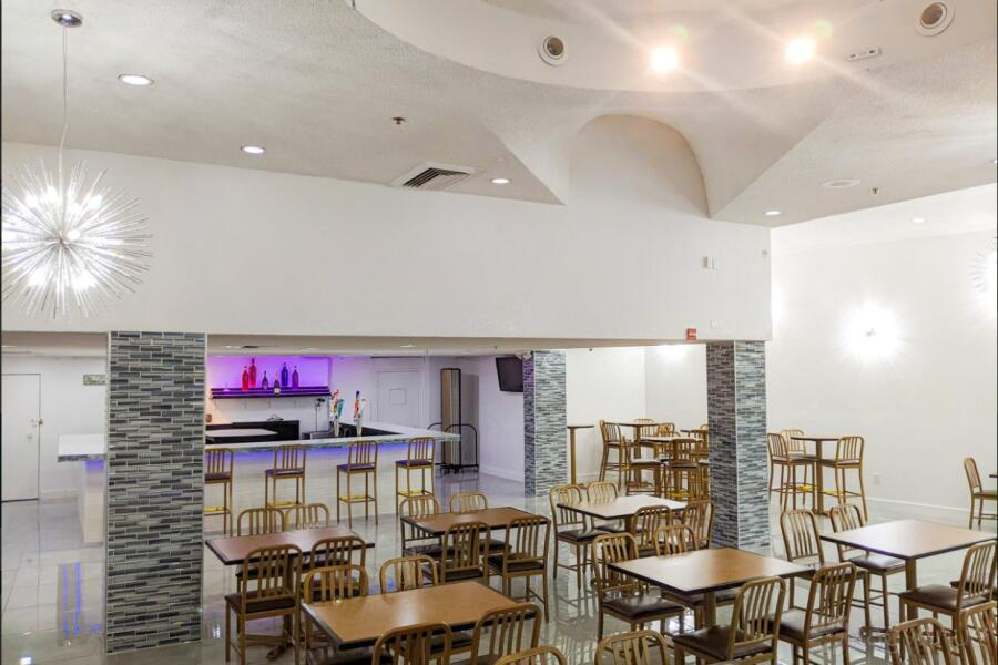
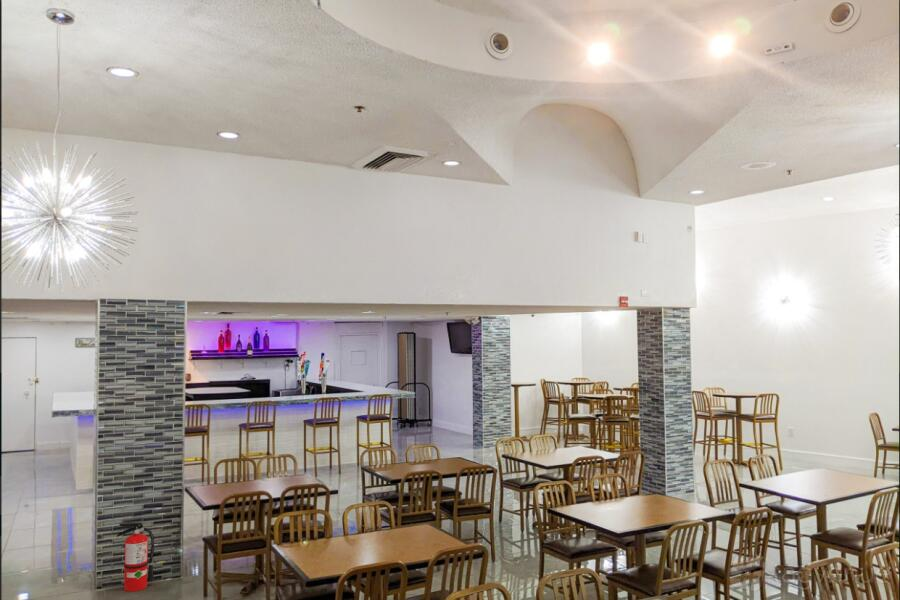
+ fire extinguisher (135, 555)
